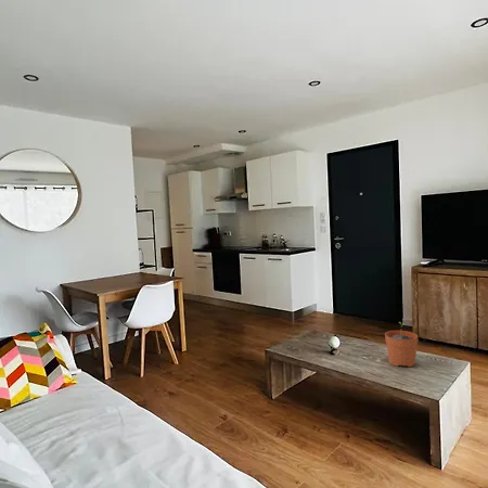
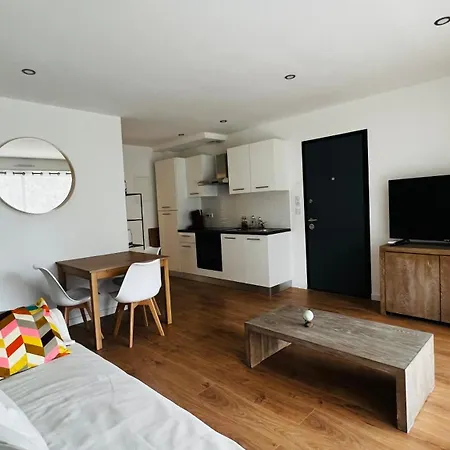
- plant pot (400, 342)
